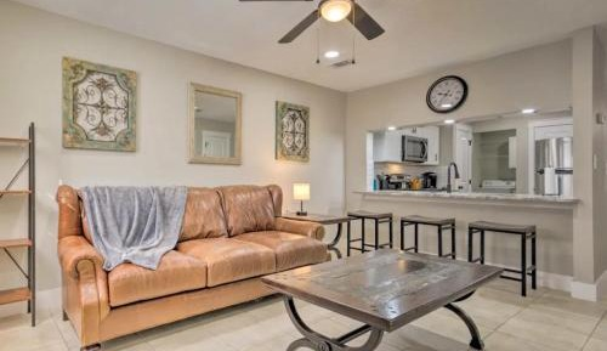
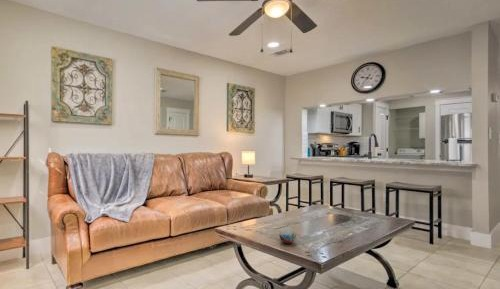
+ decorative orb (287, 235)
